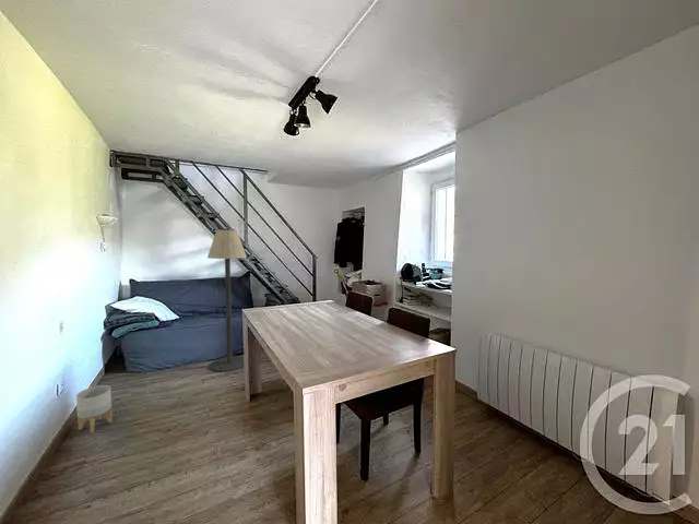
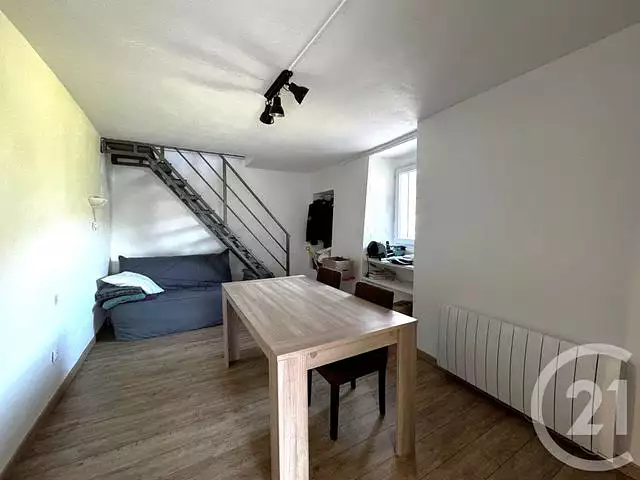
- floor lamp (228, 298)
- planter (94, 408)
